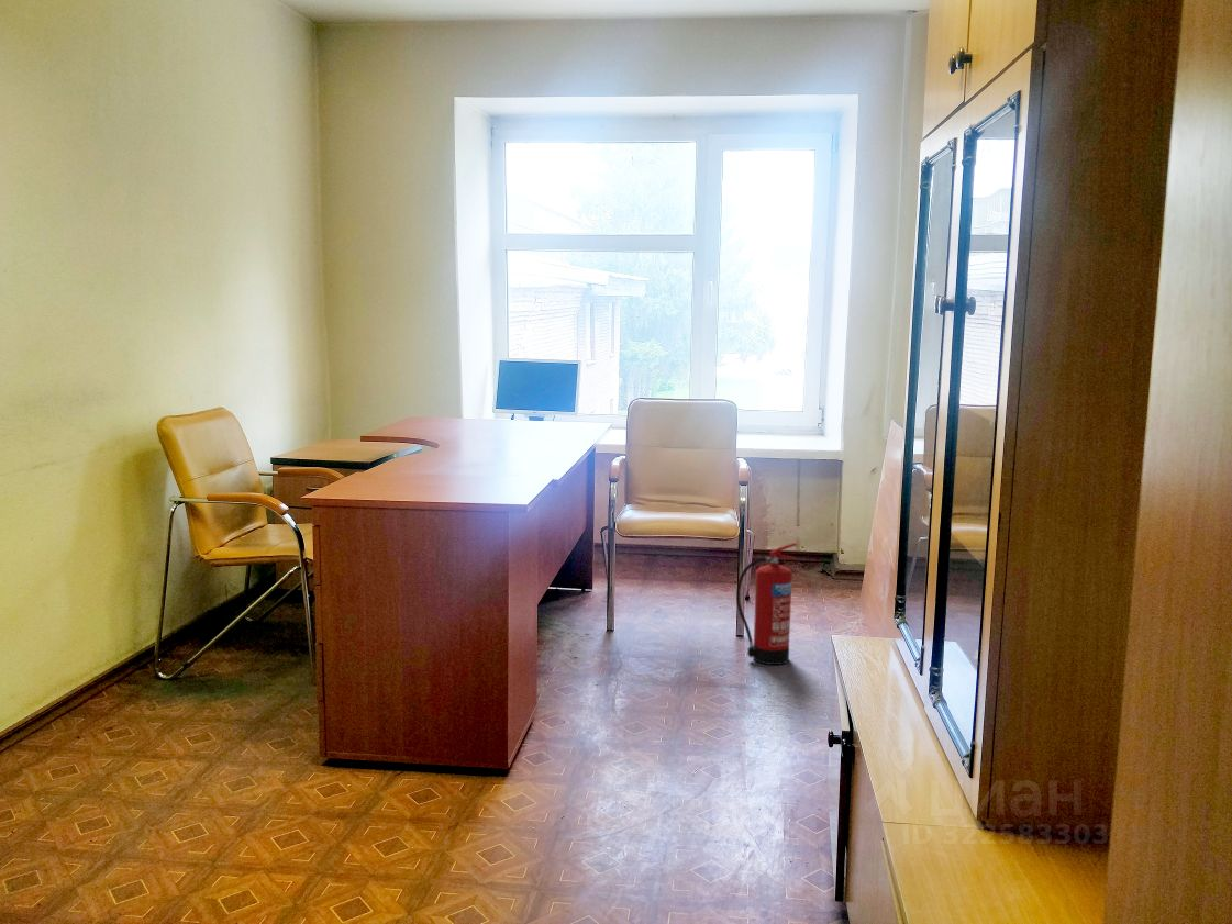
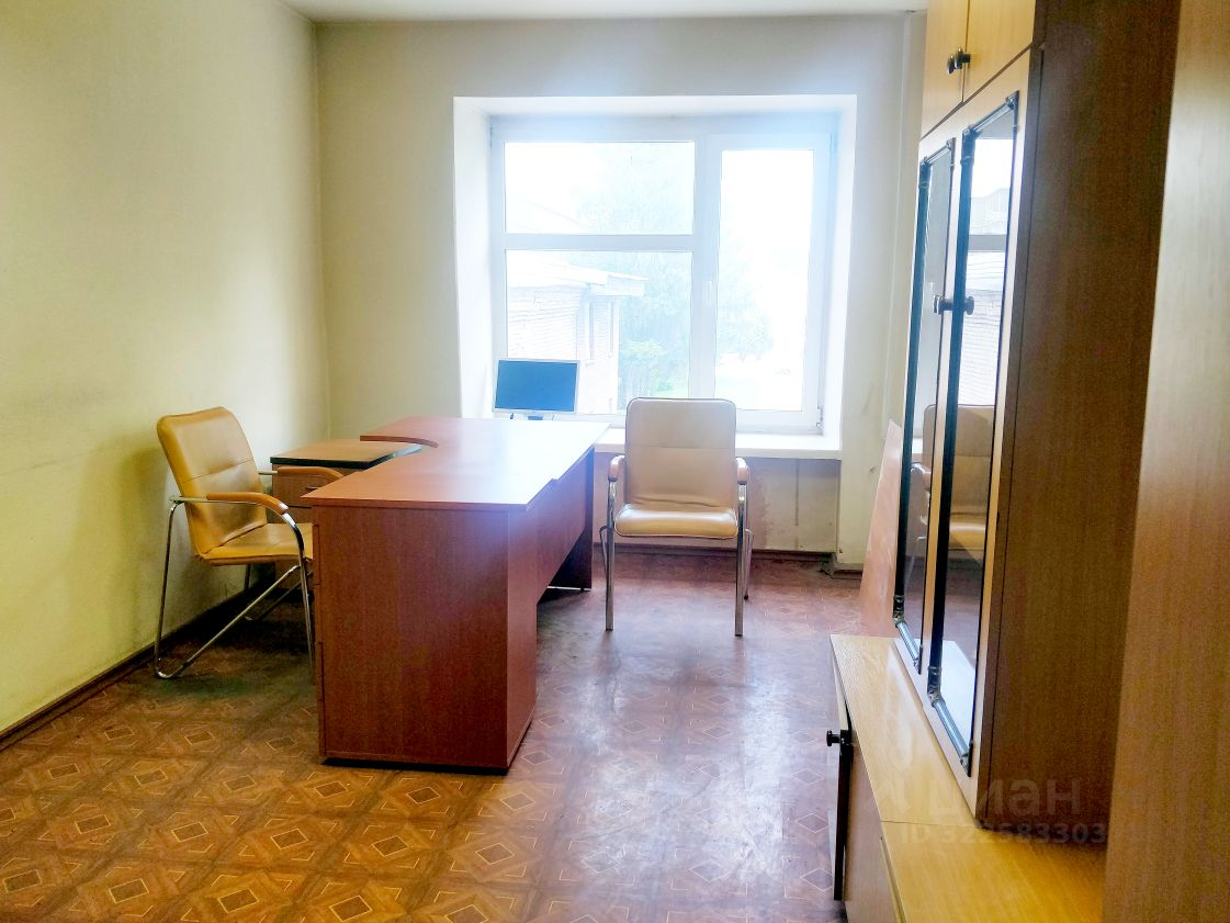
- fire extinguisher (765, 602)
